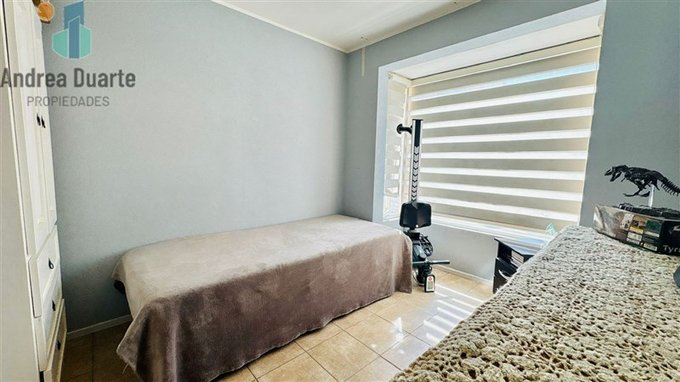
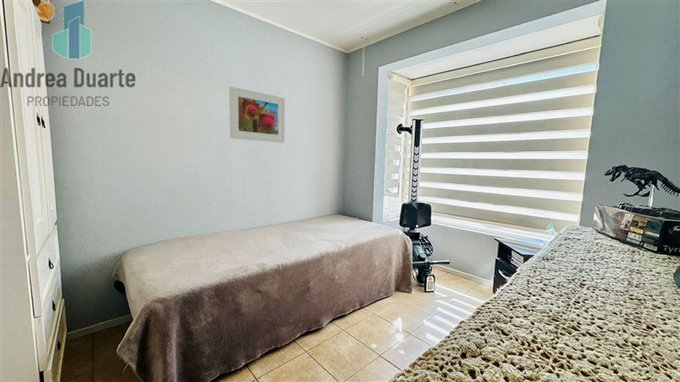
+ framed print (259, 116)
